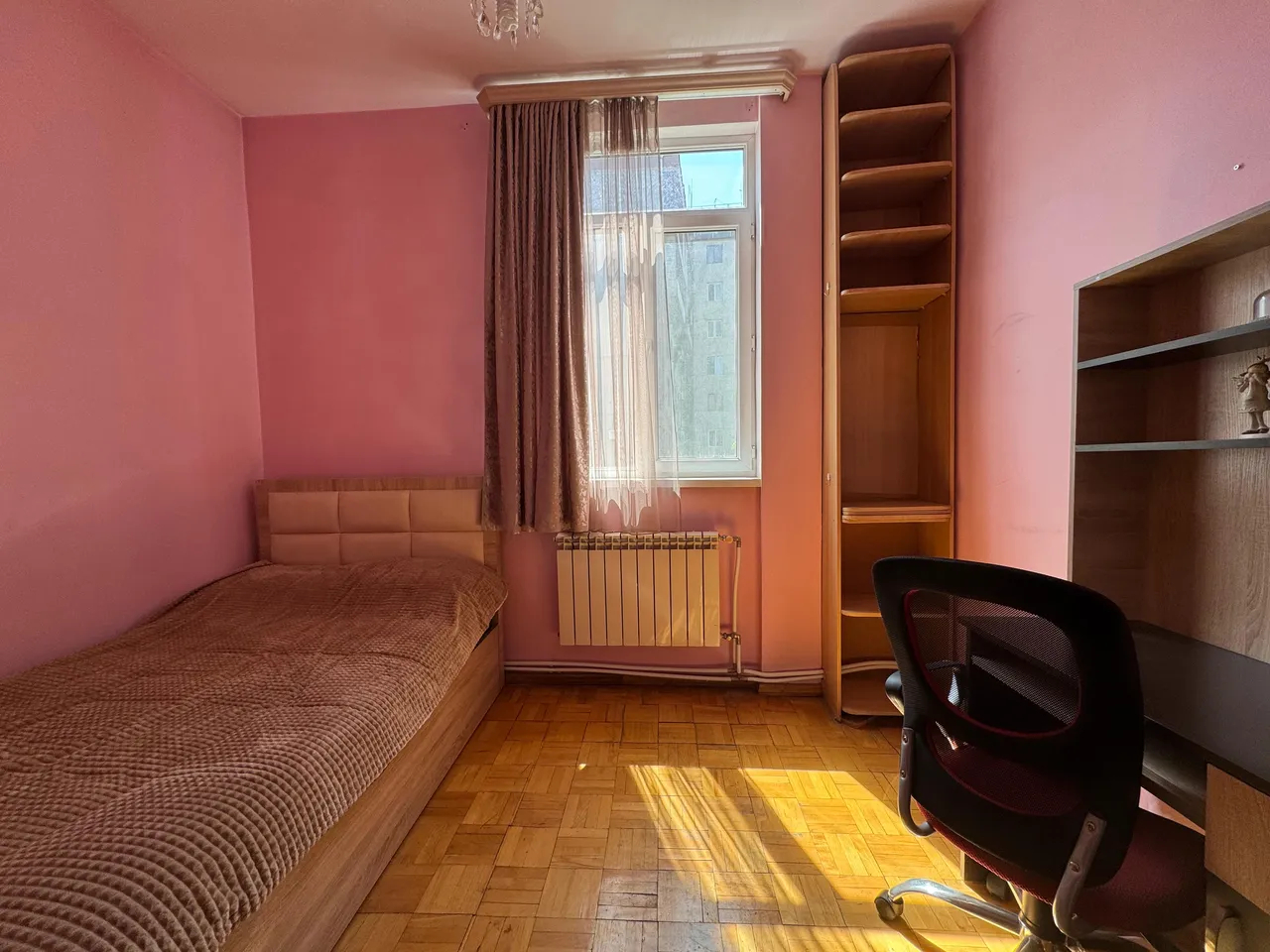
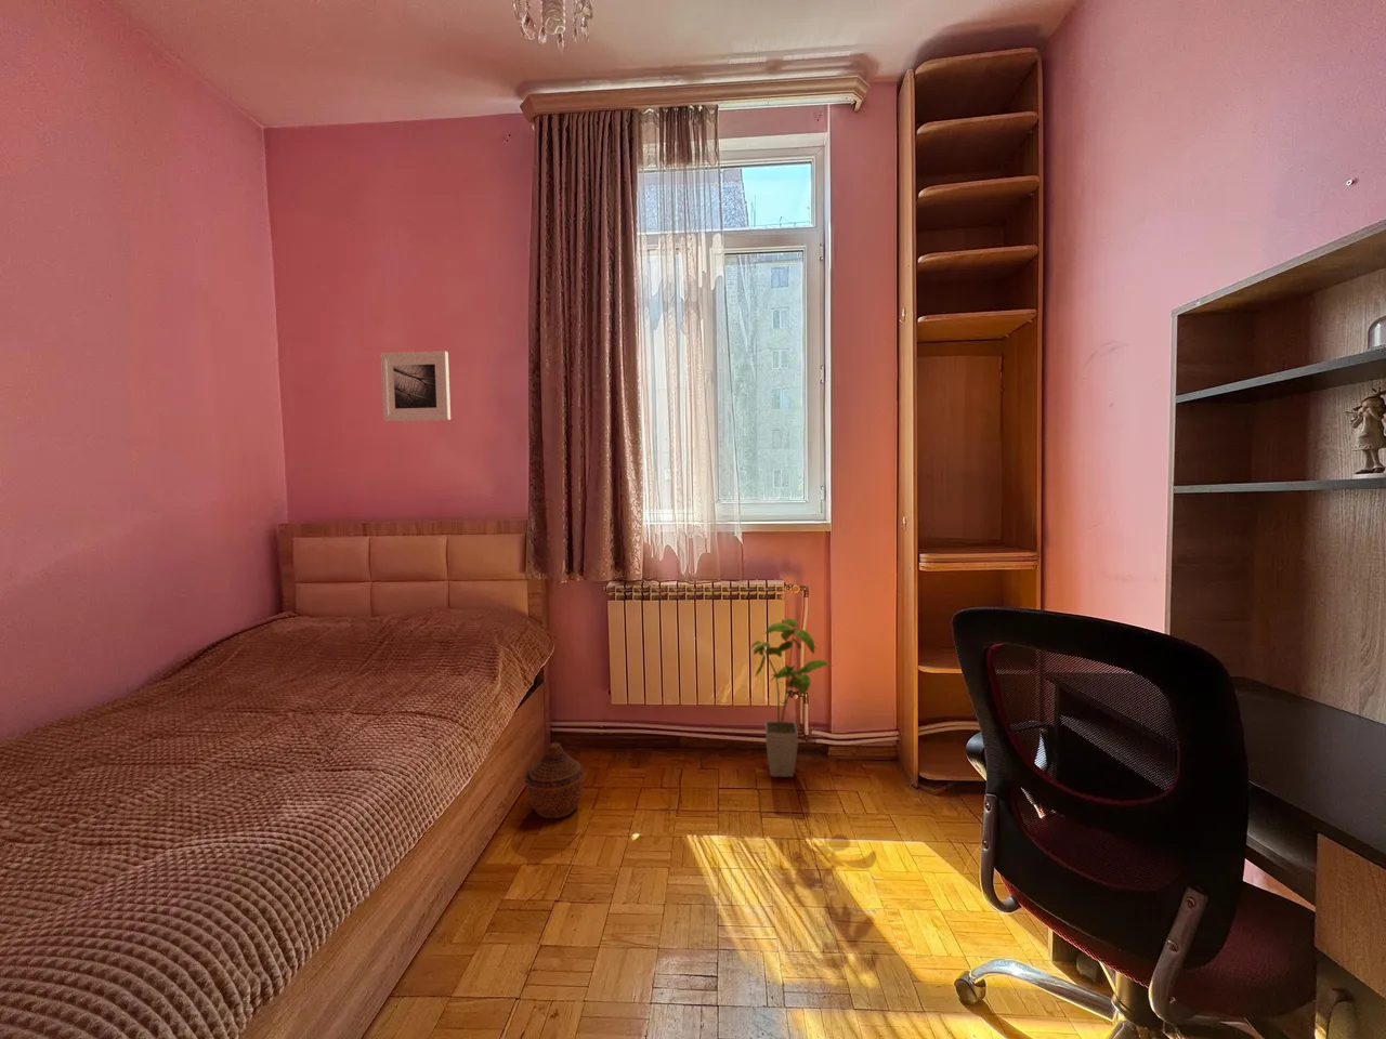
+ woven basket (554, 775)
+ house plant (791, 696)
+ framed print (415, 386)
